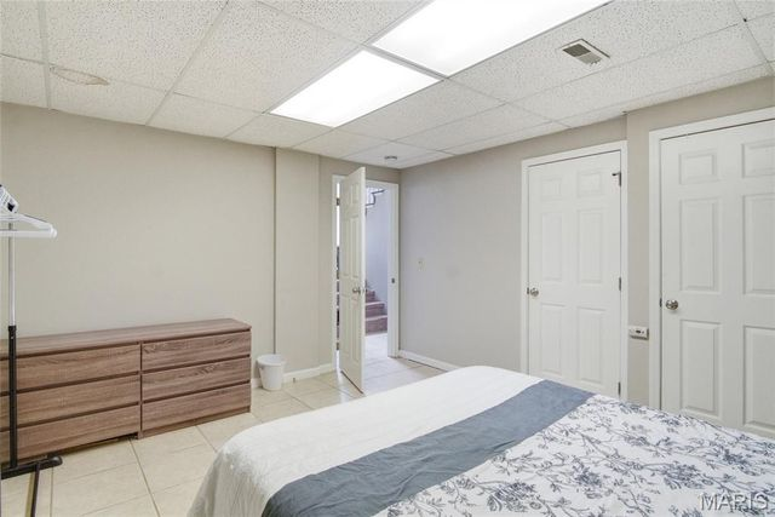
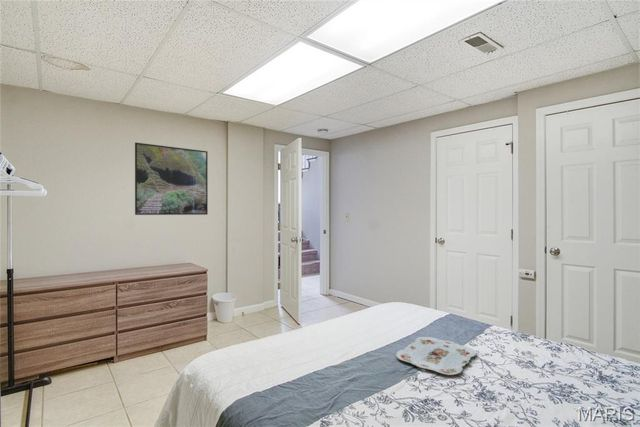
+ serving tray (436, 354)
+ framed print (173, 181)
